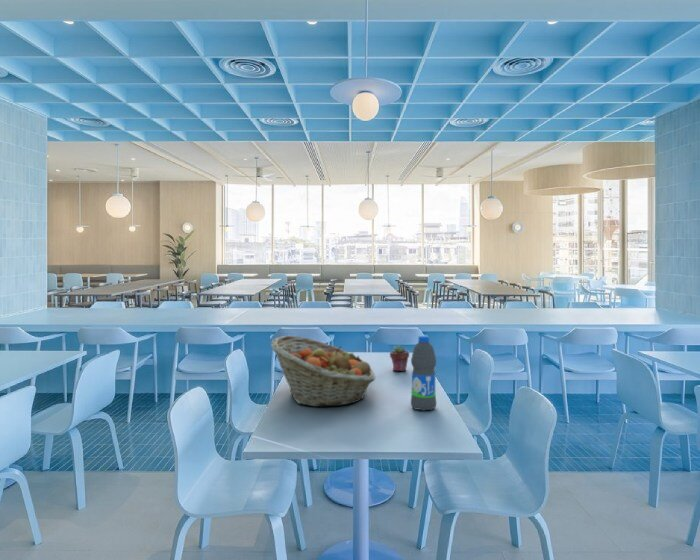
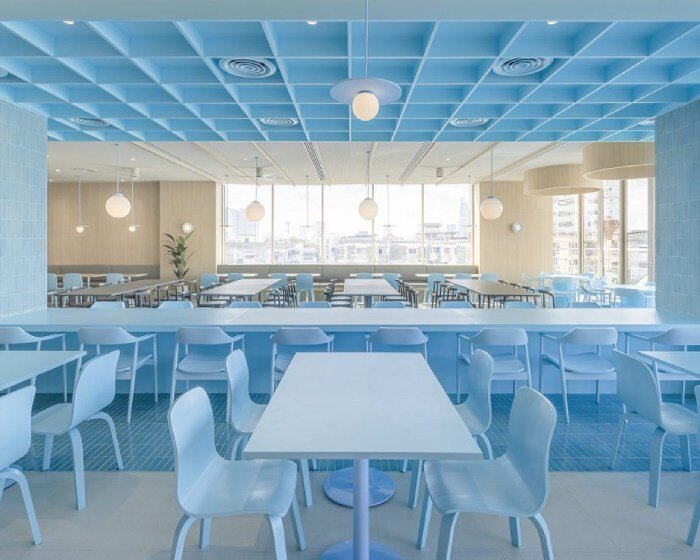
- fruit basket (323, 366)
- potted succulent (399, 357)
- water bottle (423, 372)
